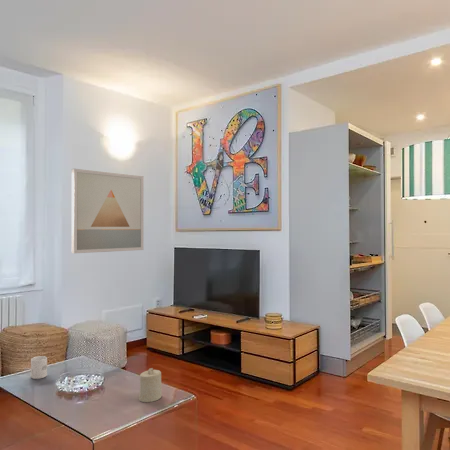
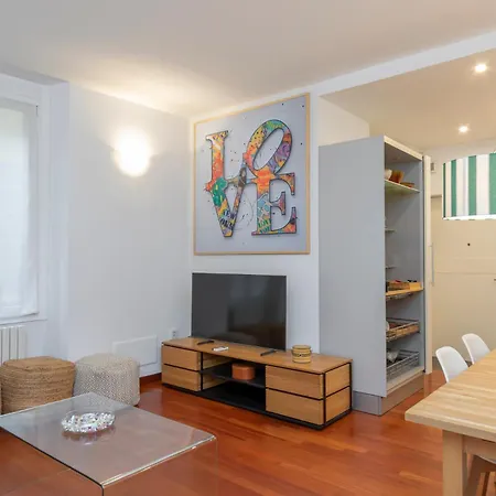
- candle (150, 383)
- mug (38, 366)
- wall art (110, 212)
